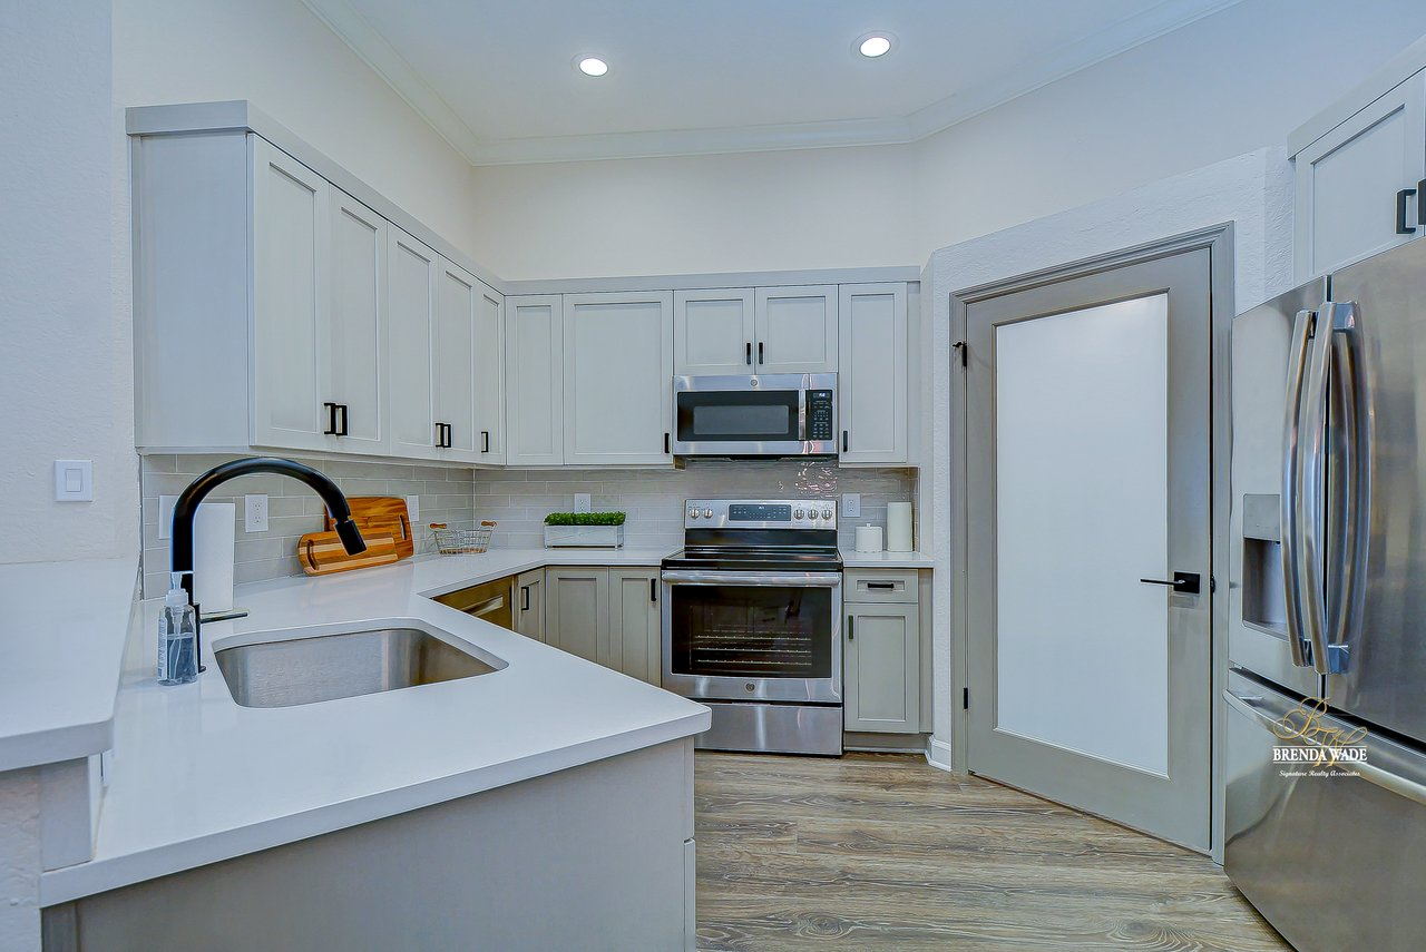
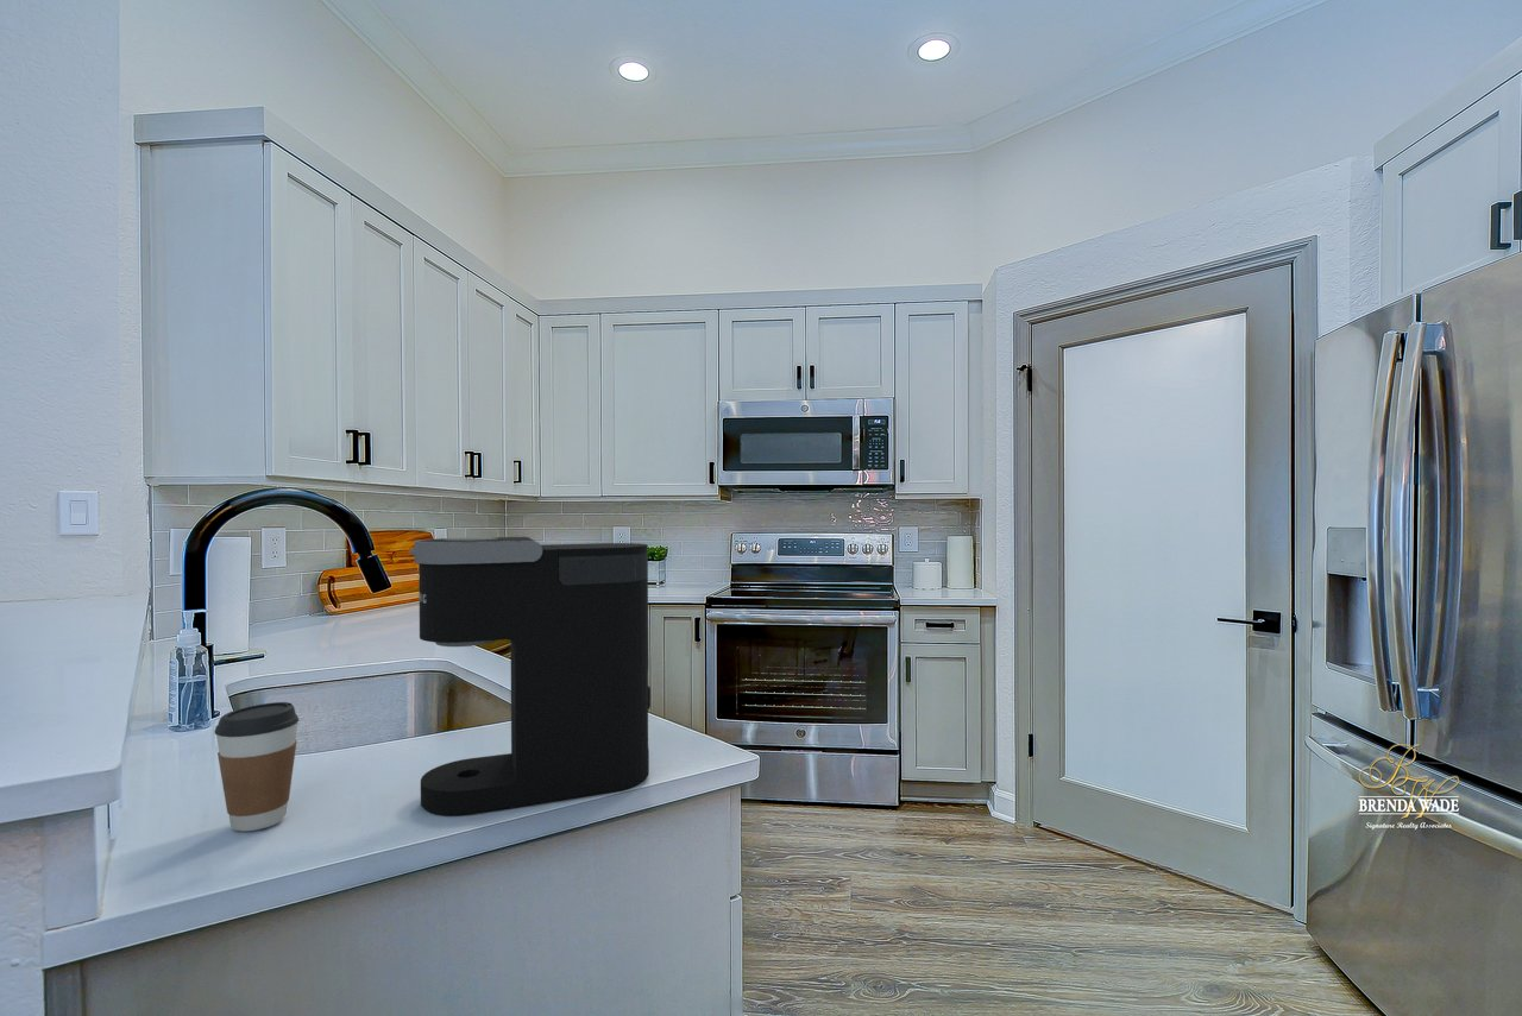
+ coffee cup (258, 765)
+ coffee maker (536, 662)
